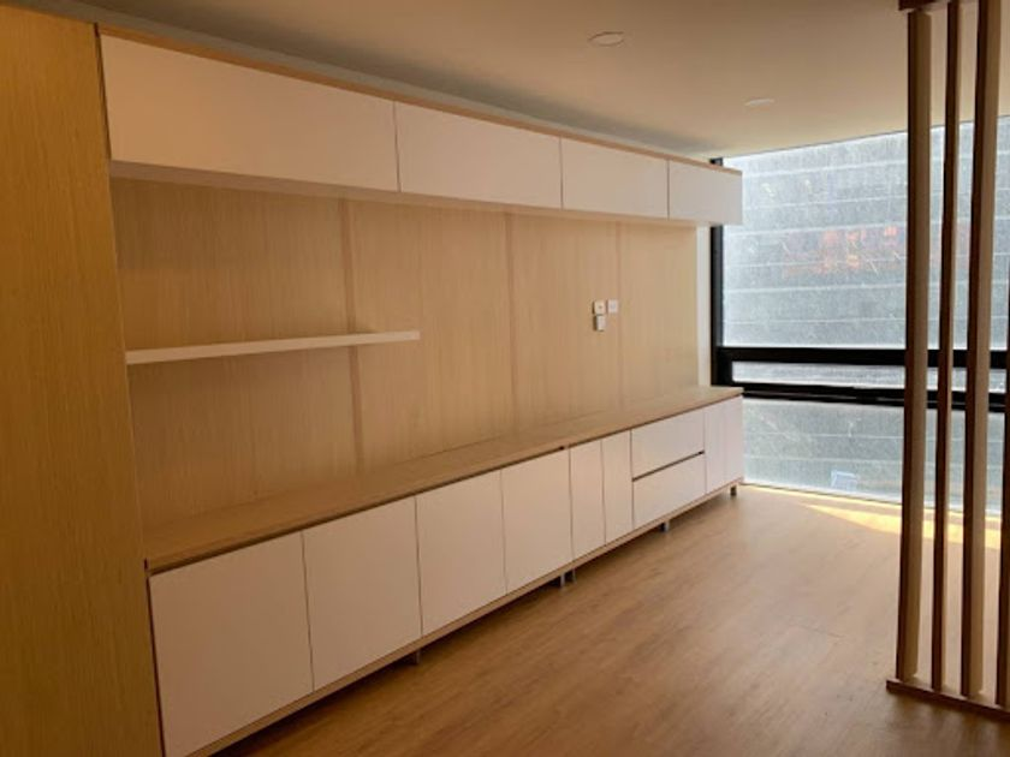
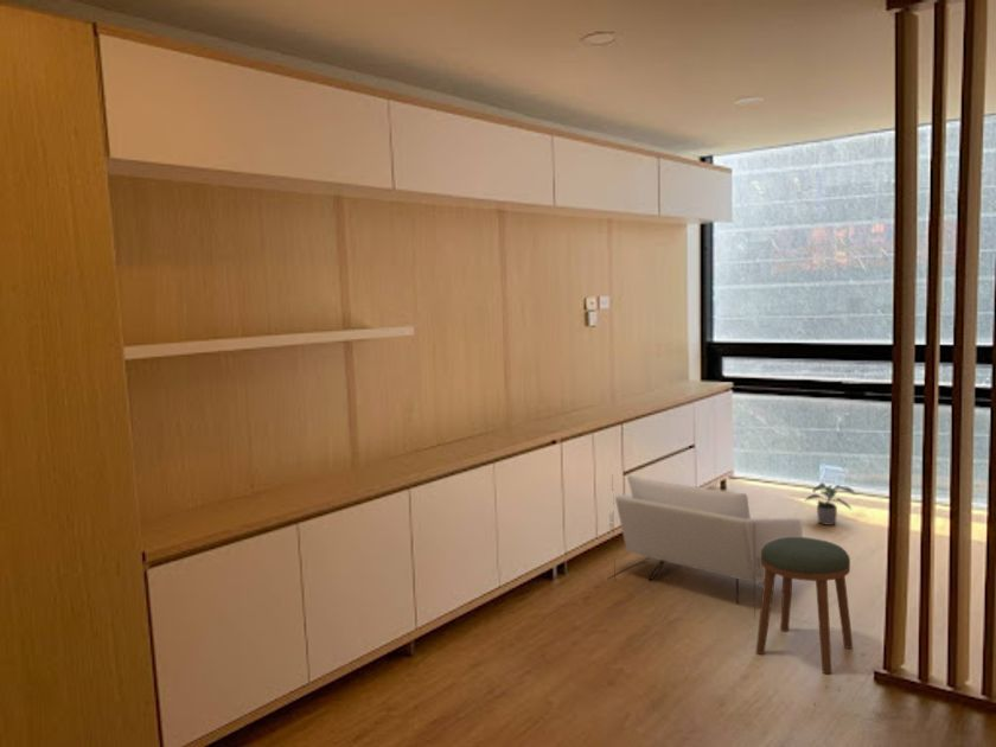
+ potted plant (829, 503)
+ stool (817, 598)
+ armchair (717, 522)
